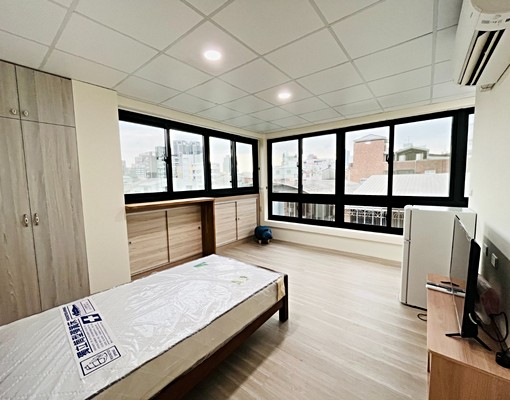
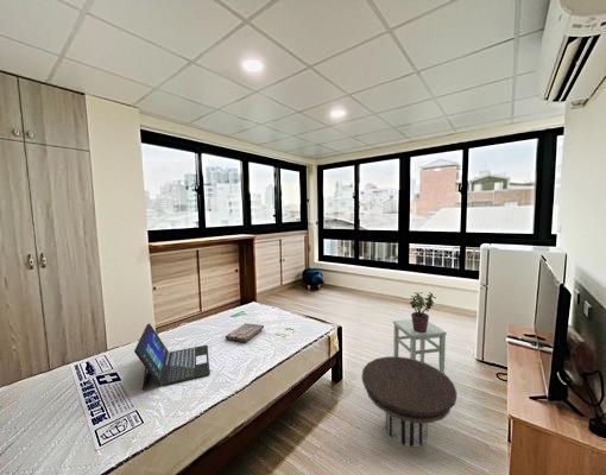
+ potted plant (421, 312)
+ book (245, 331)
+ stool (417, 350)
+ laptop (176, 350)
+ side table (405, 405)
